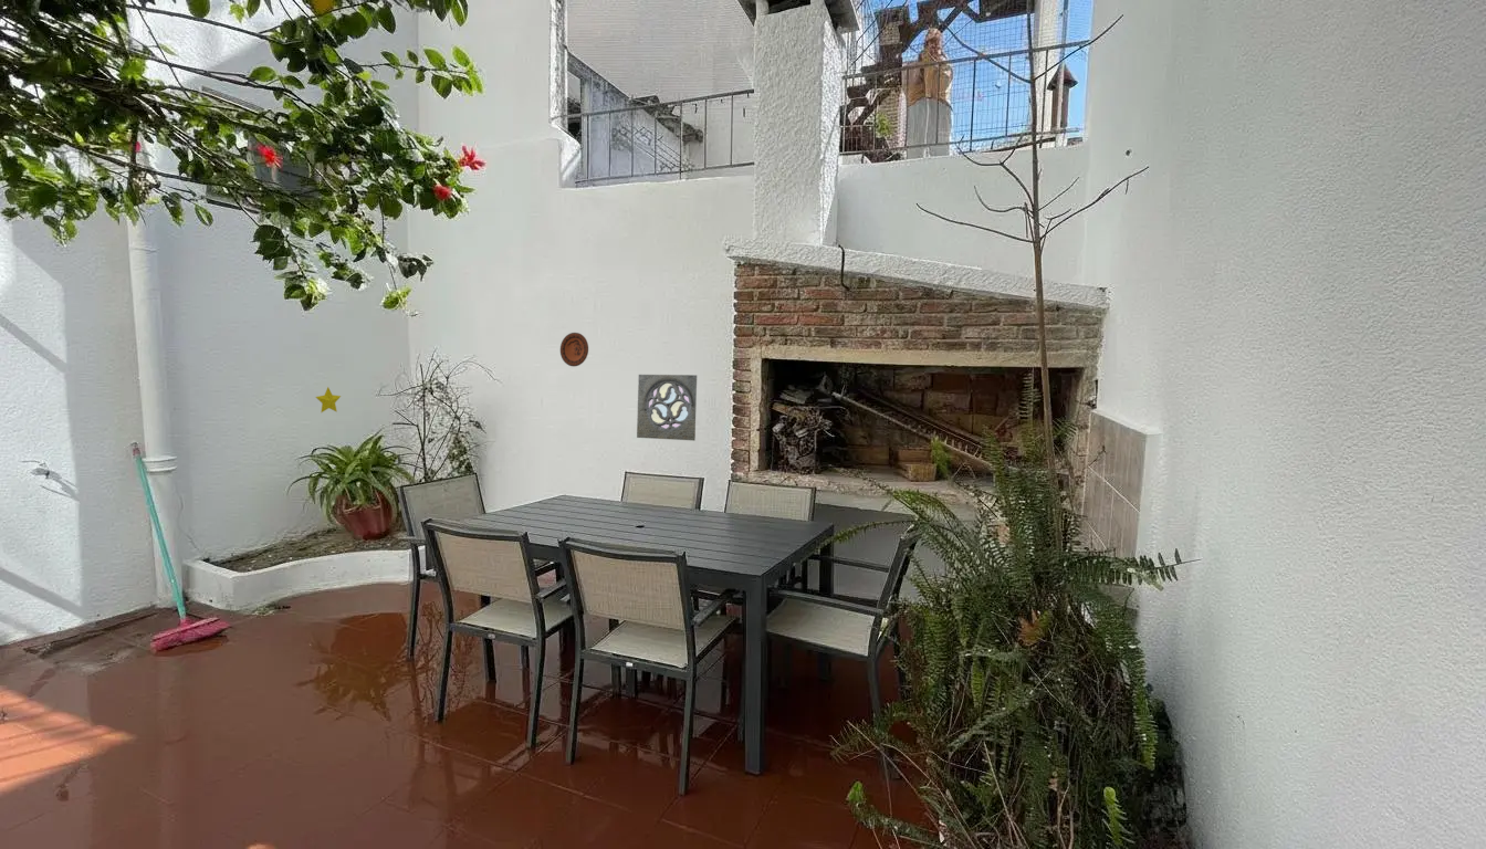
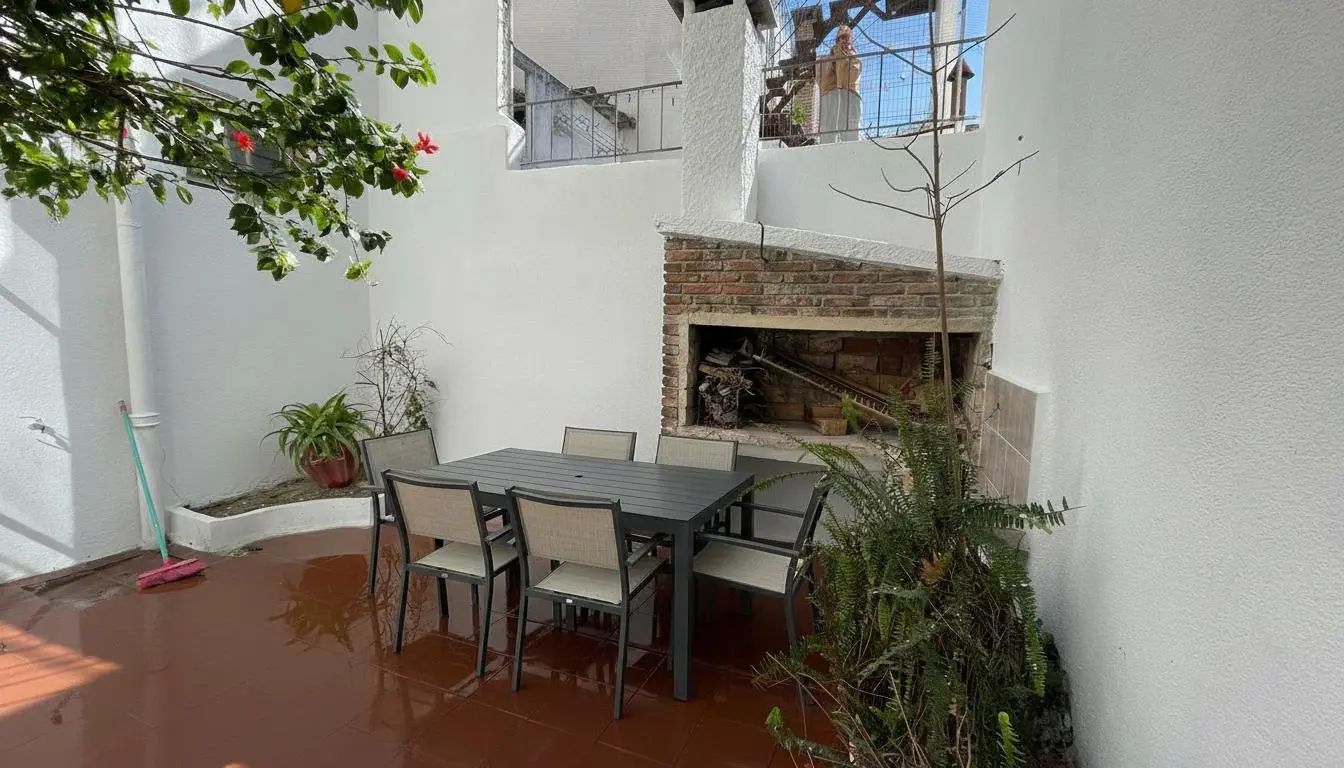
- decorative plate (574, 349)
- decorative star (328, 399)
- wall ornament (667, 407)
